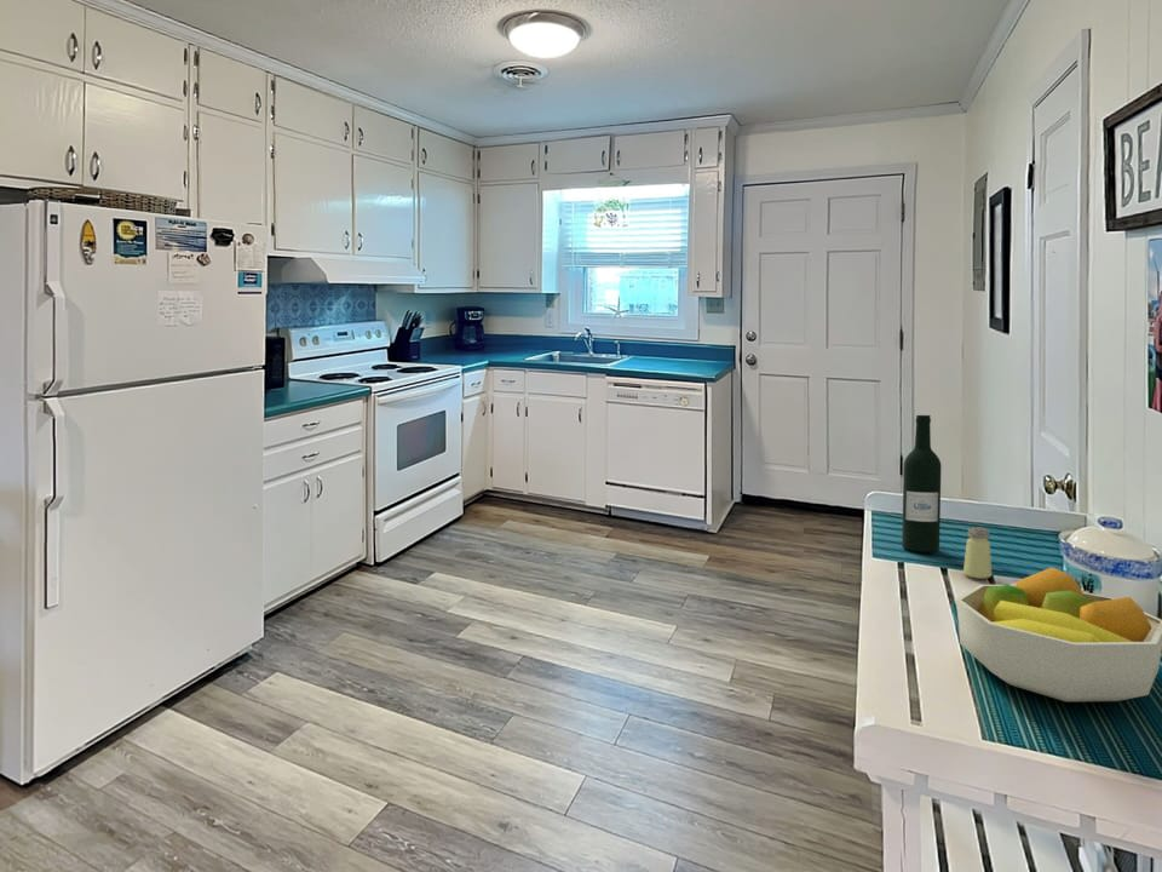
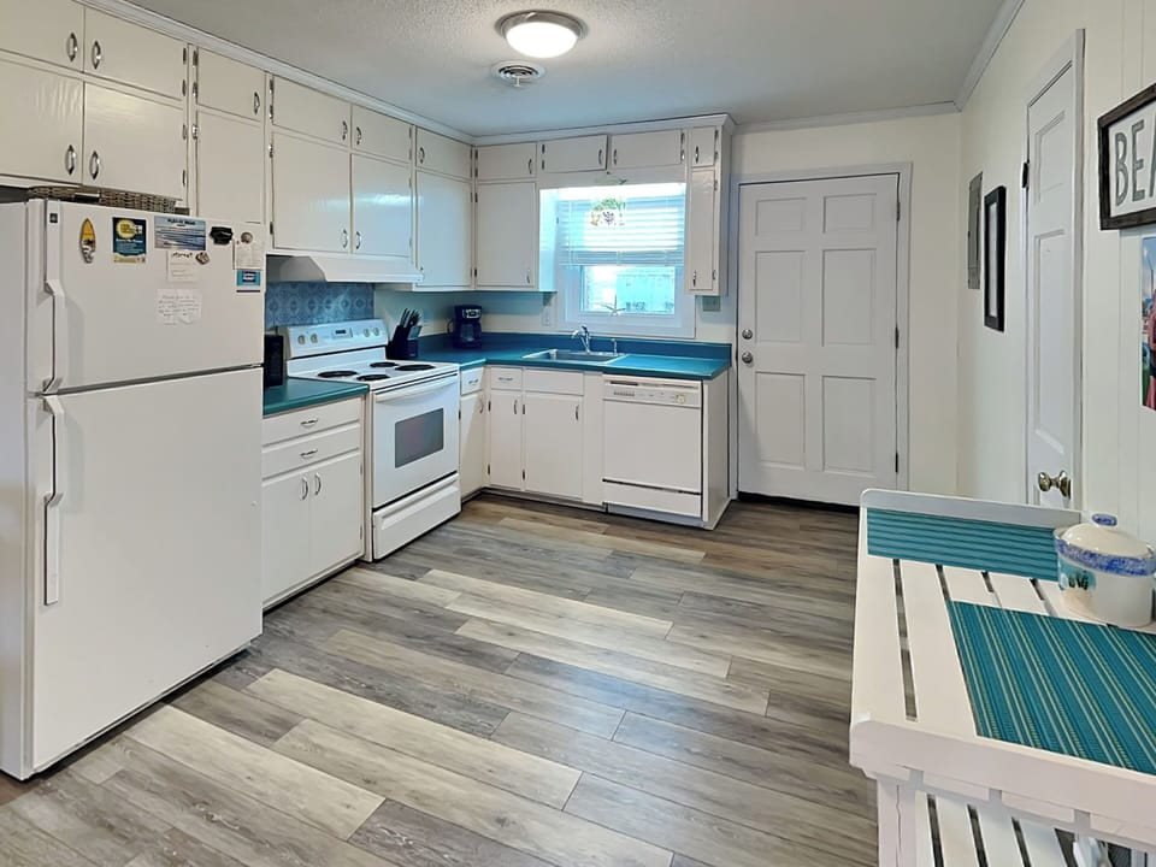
- fruit bowl (1054, 626)
- saltshaker (977, 551)
- wine bottle (921, 482)
